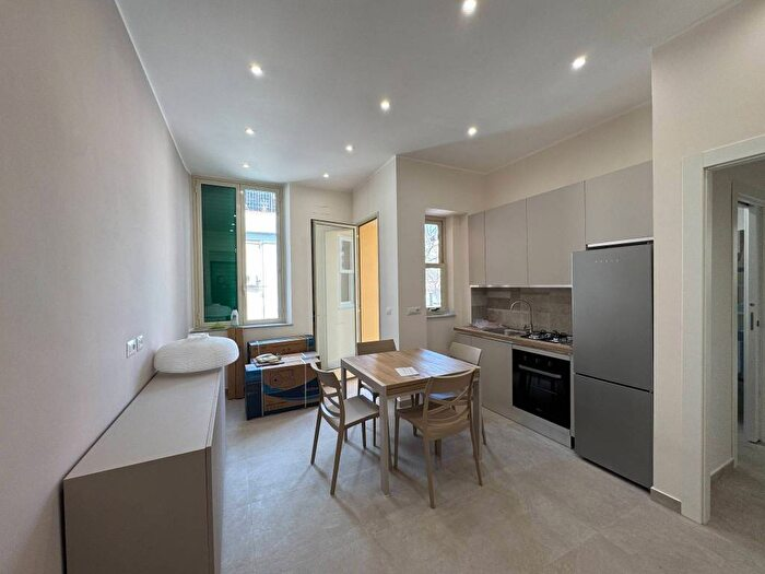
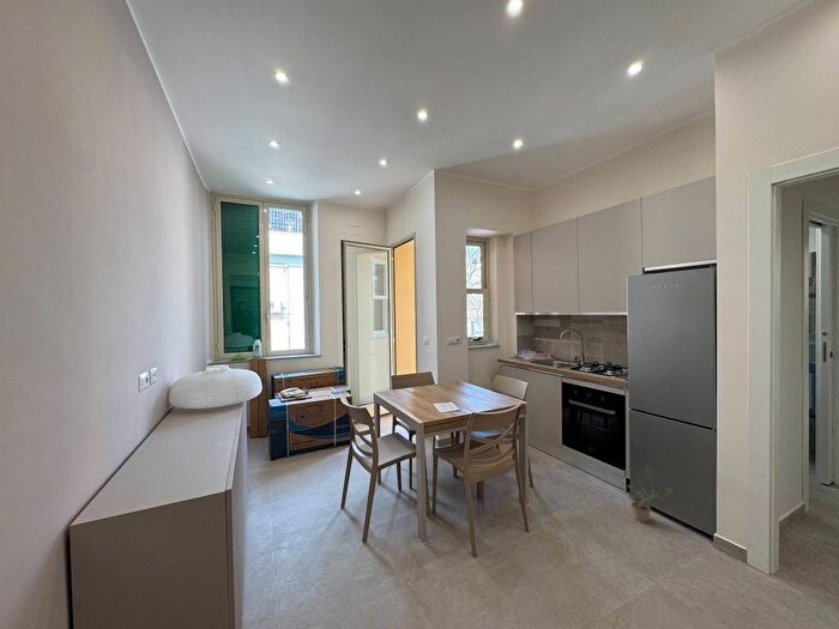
+ potted plant (642, 496)
